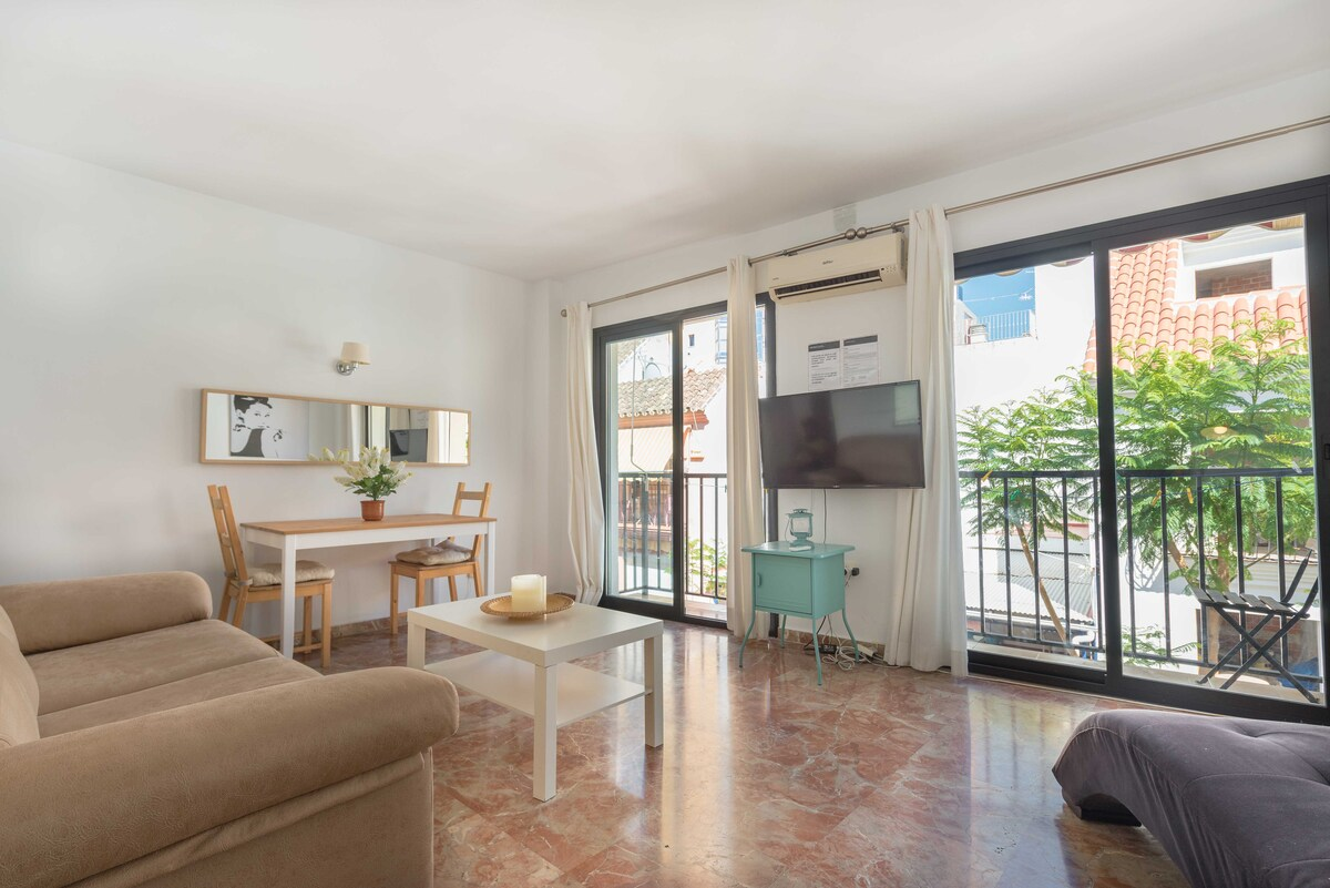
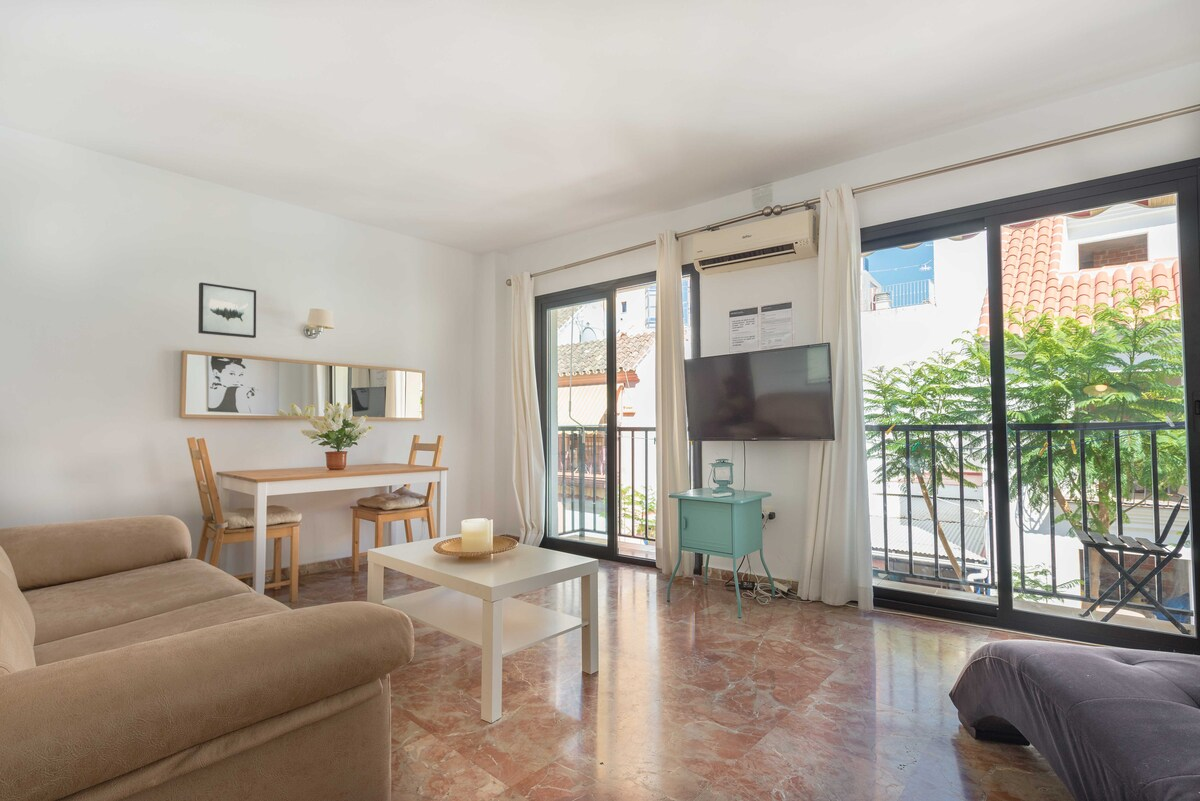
+ wall art (228, 311)
